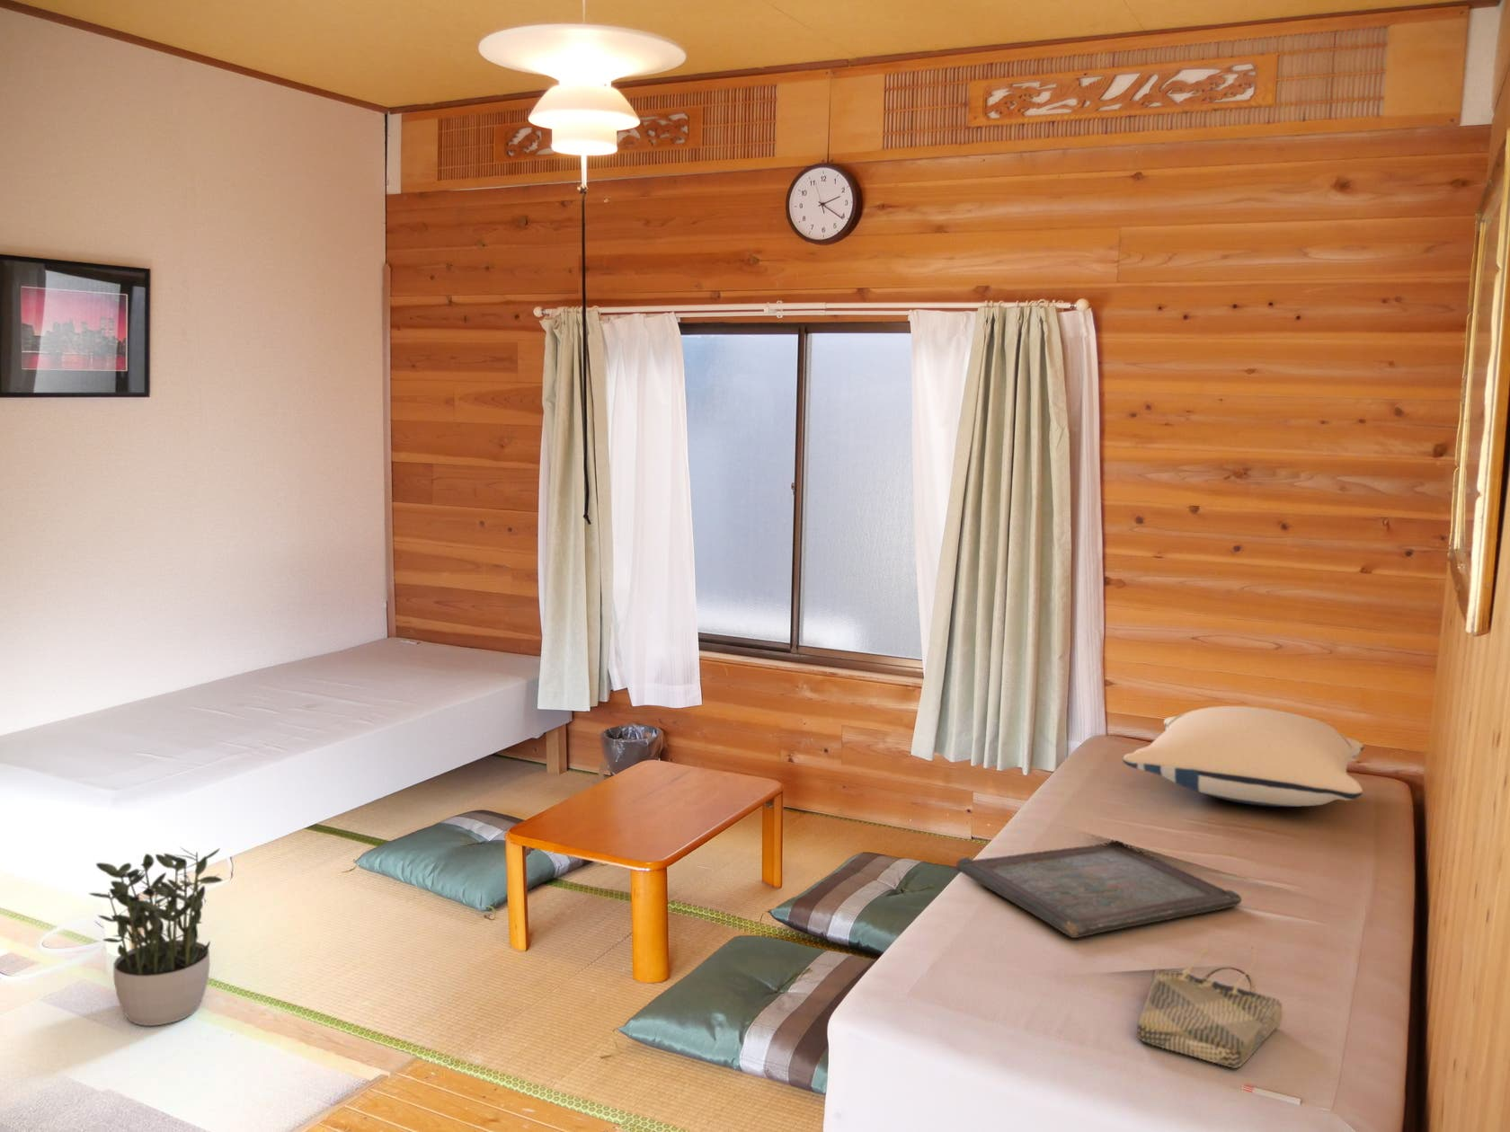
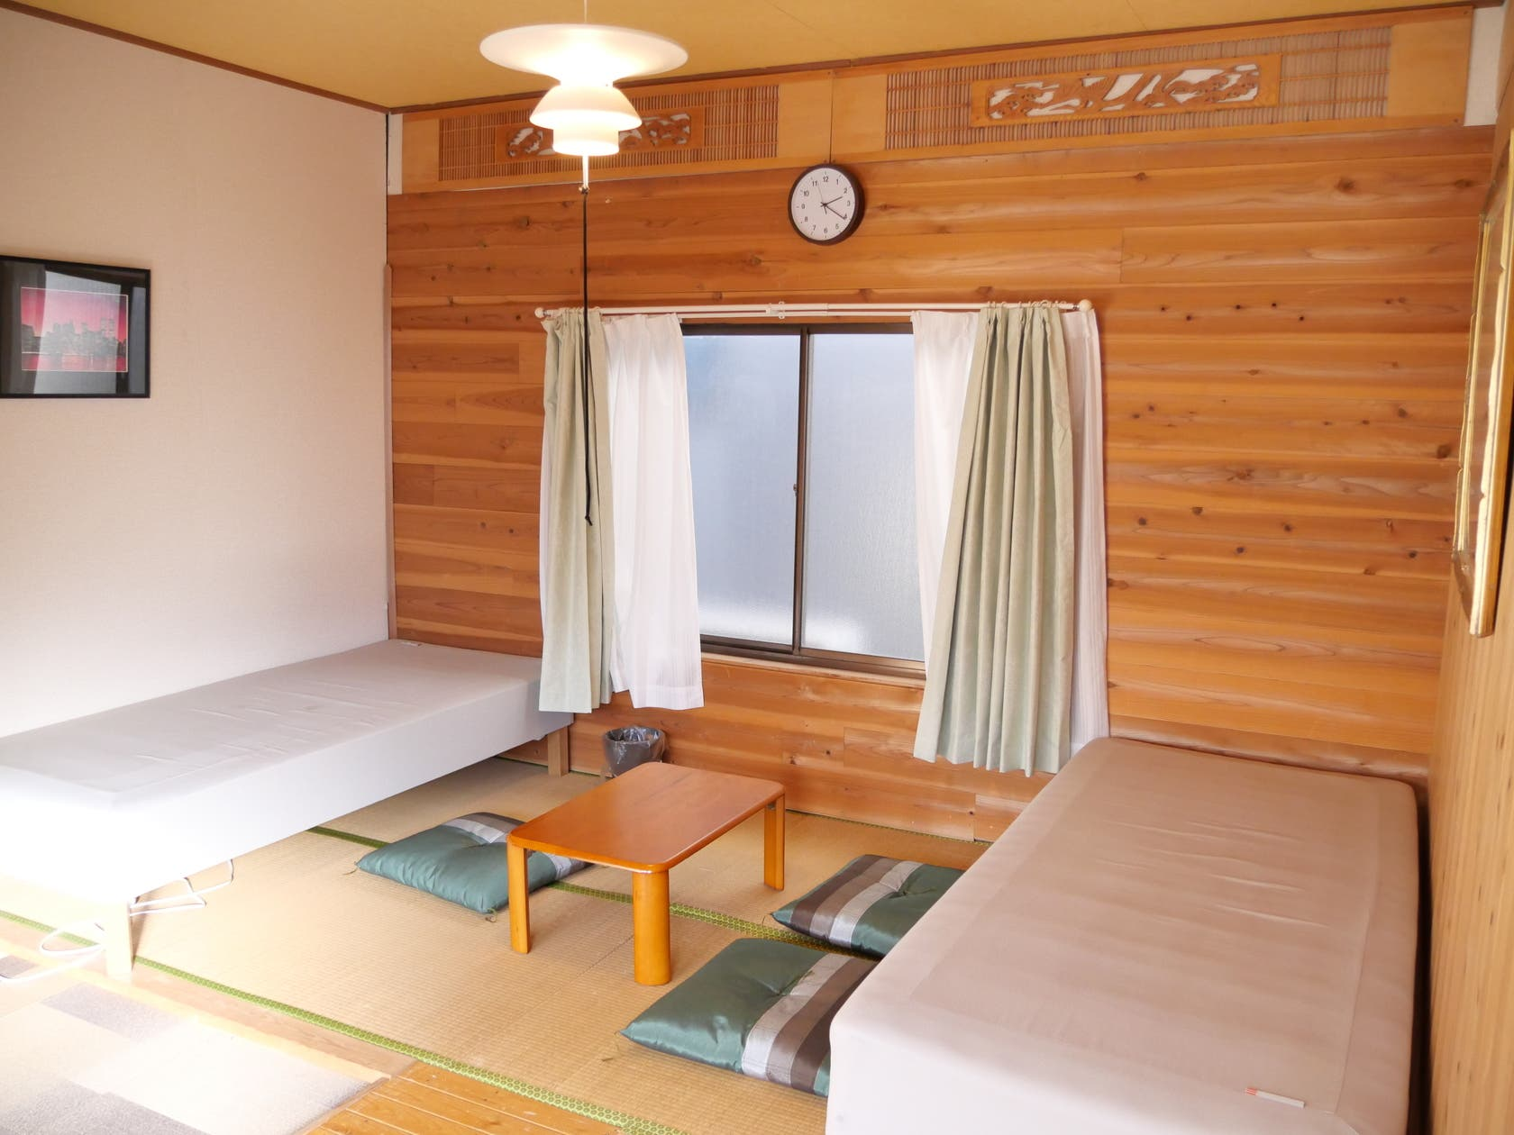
- pillow (1248, 753)
- serving tray (1096, 883)
- potted plant (161, 931)
- tote bag (1215, 992)
